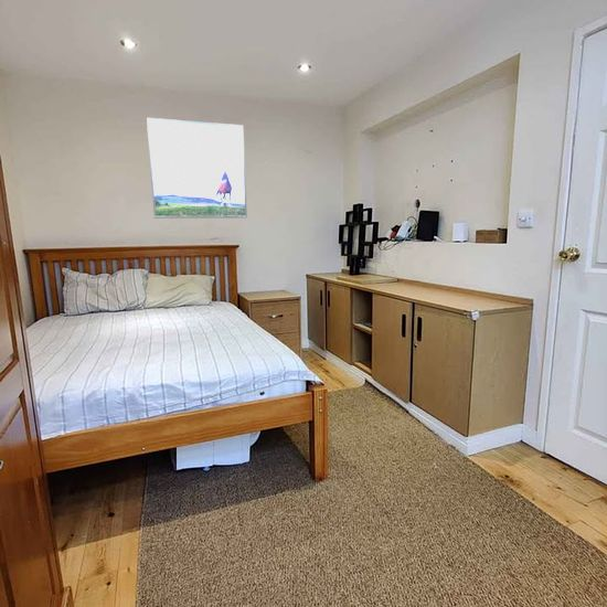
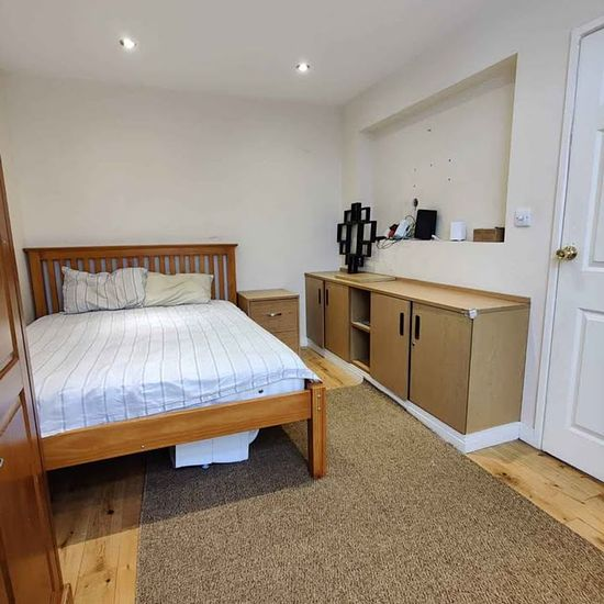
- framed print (199, 170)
